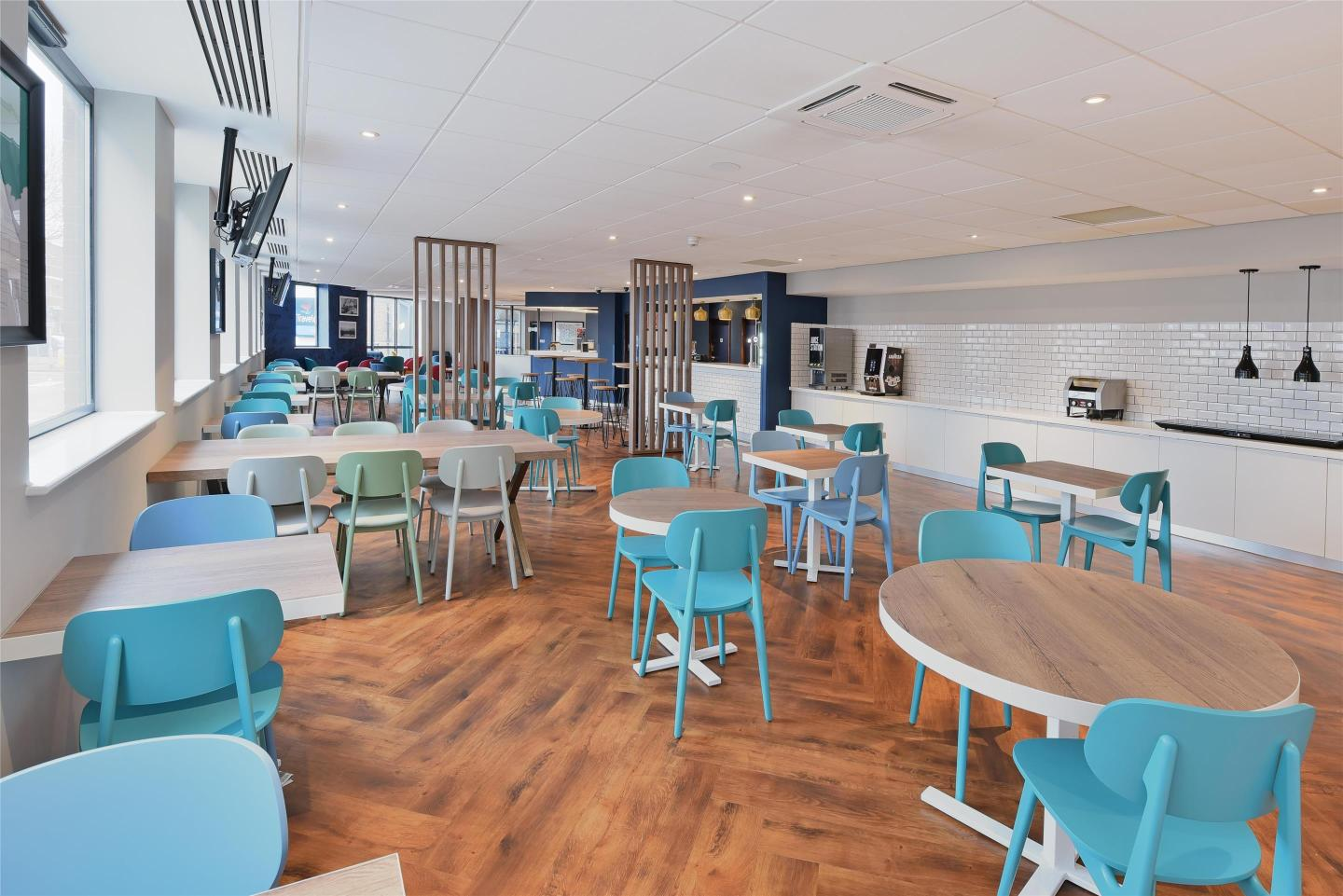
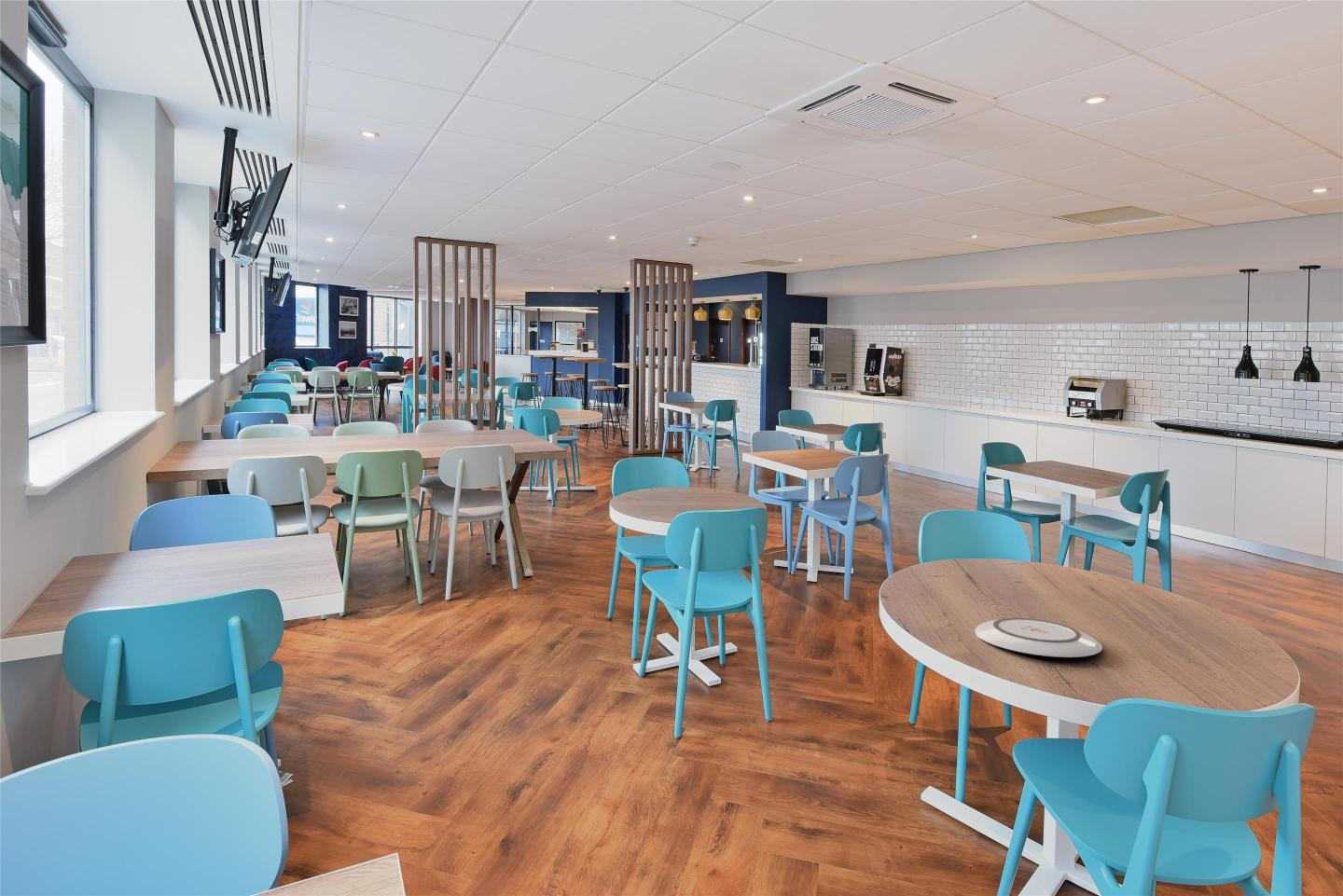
+ plate (1035, 633)
